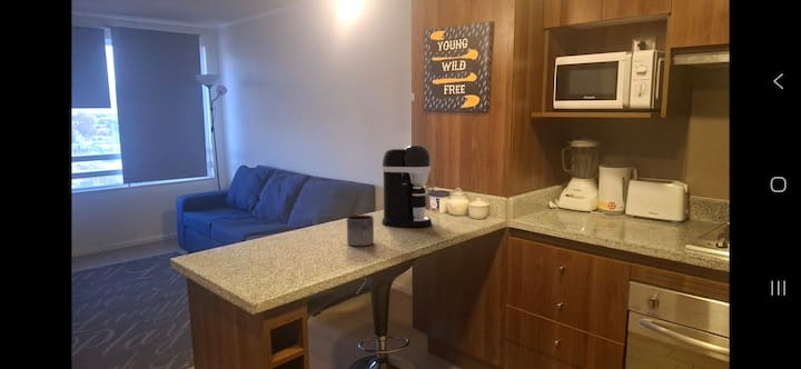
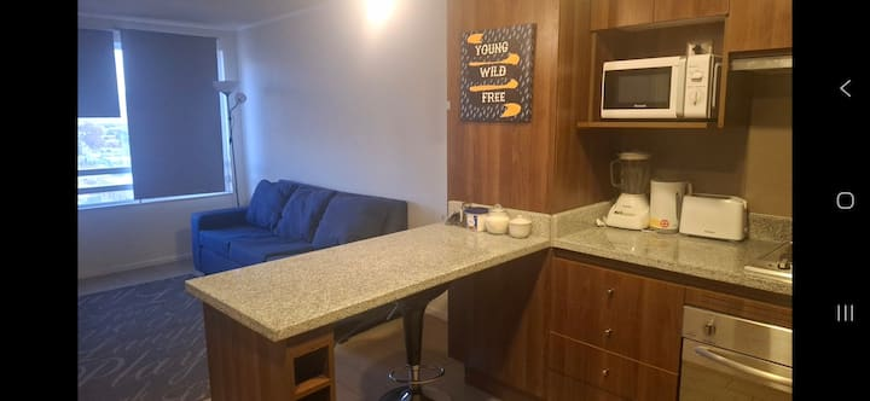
- mug (357, 229)
- coffee maker (406, 184)
